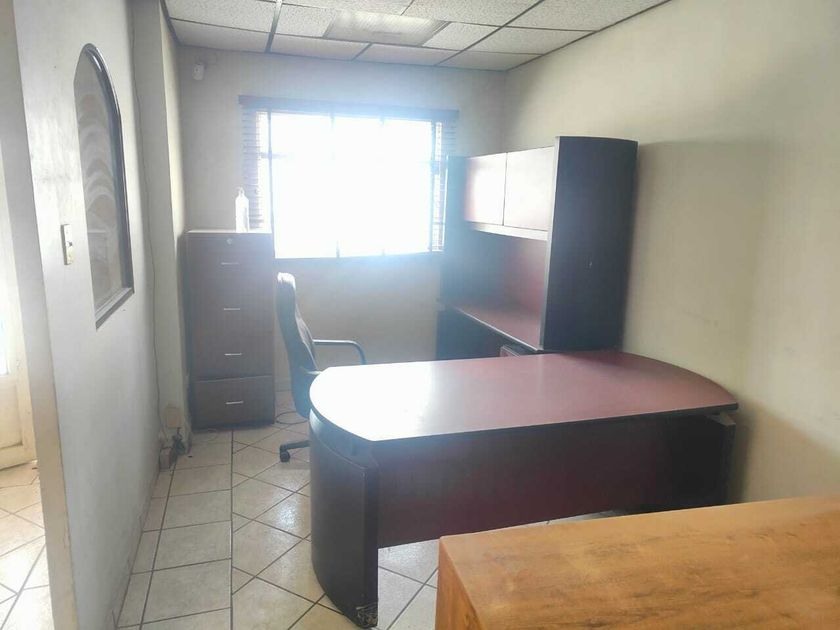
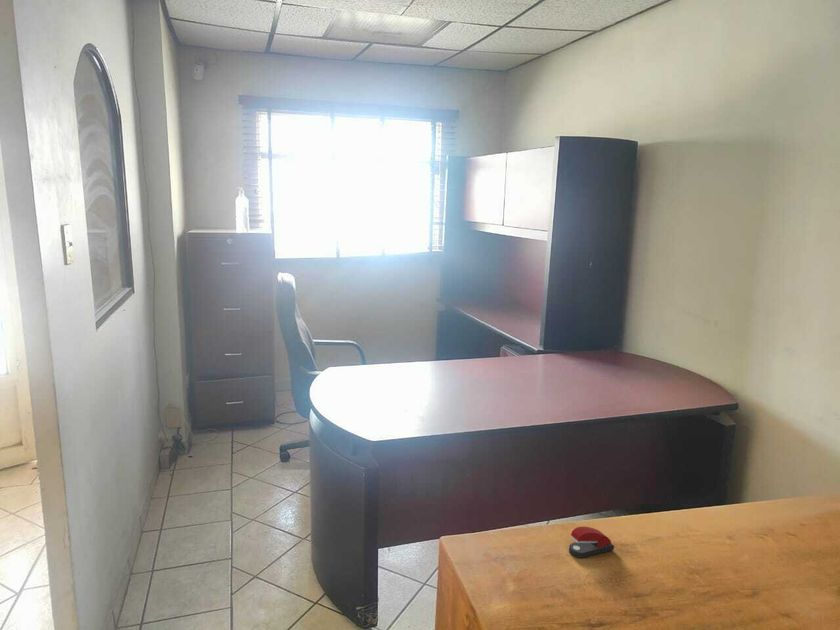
+ stapler (590, 538)
